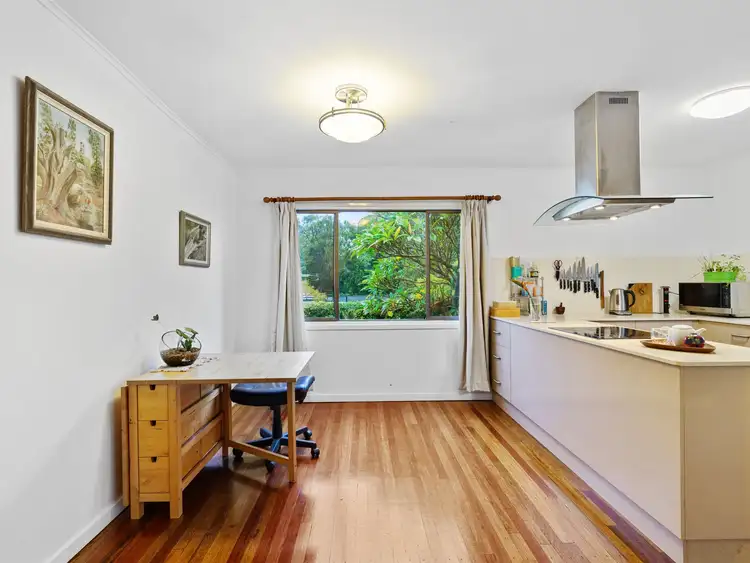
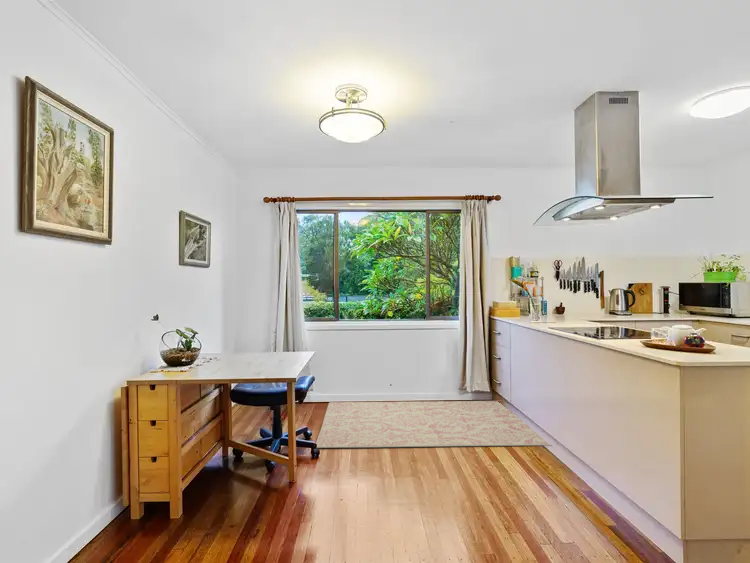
+ rug (425, 420)
